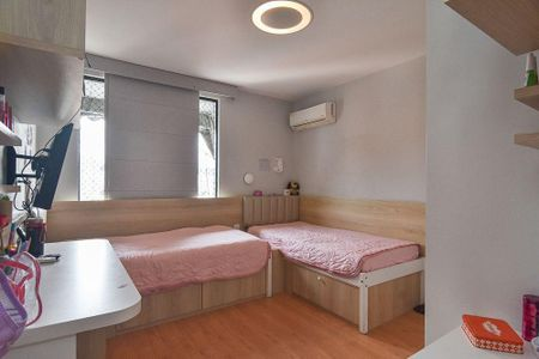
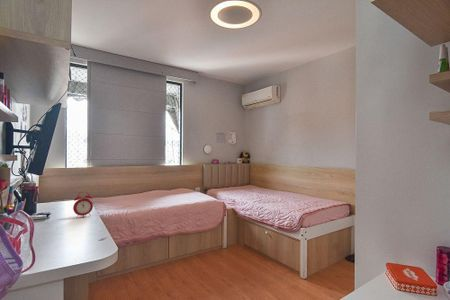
+ alarm clock (83, 204)
